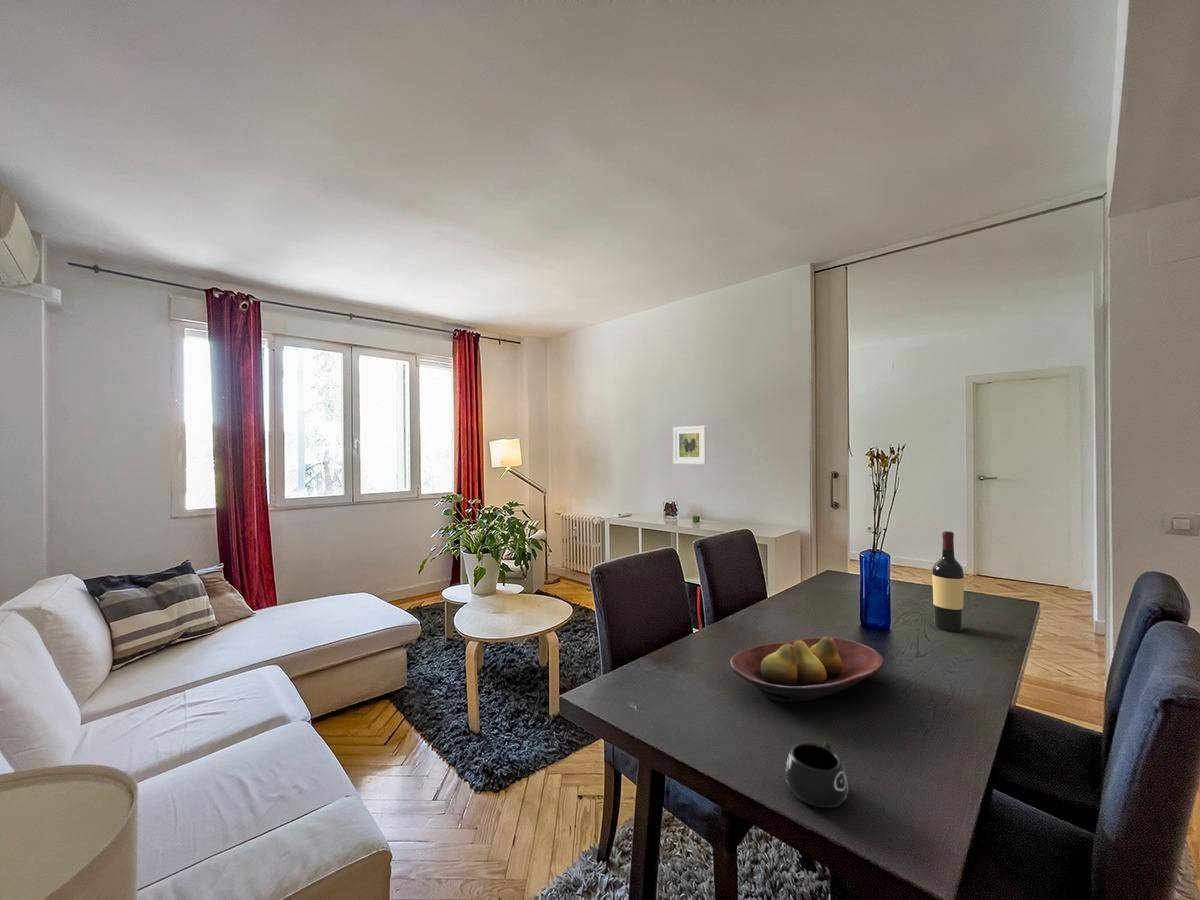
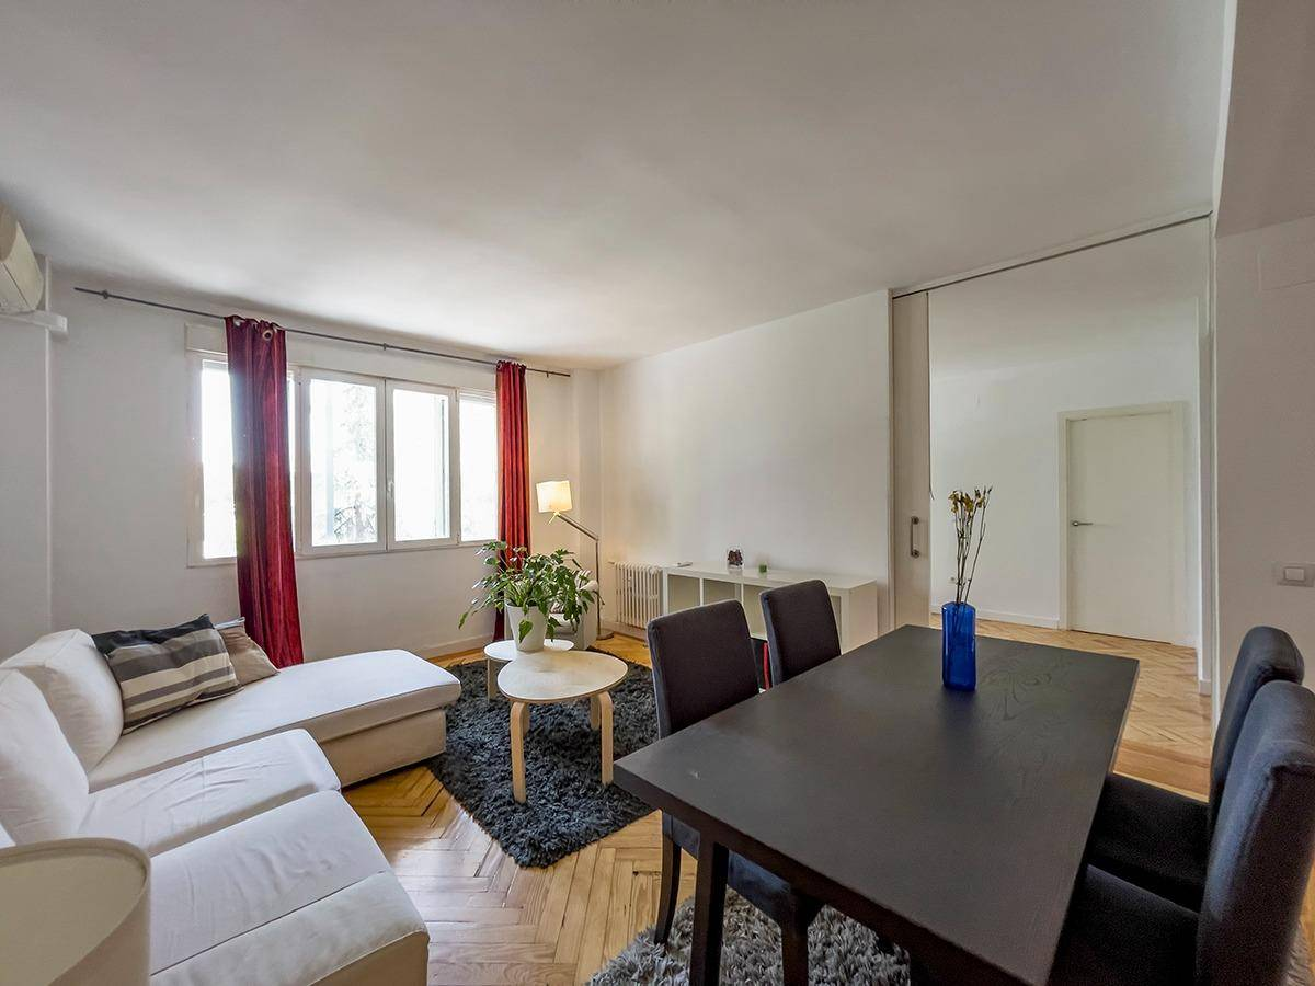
- wine bottle (947, 580)
- fruit bowl (807, 661)
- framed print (689, 445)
- mug (818, 769)
